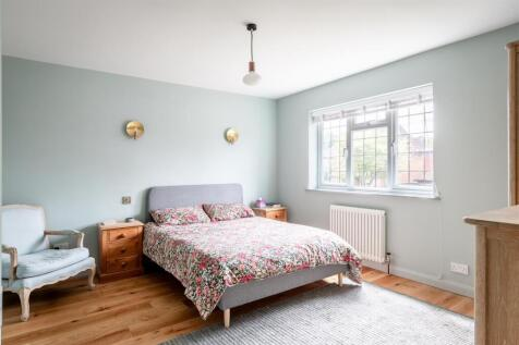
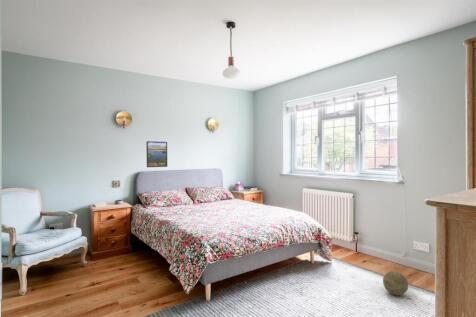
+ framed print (157, 154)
+ decorative ball (395, 283)
